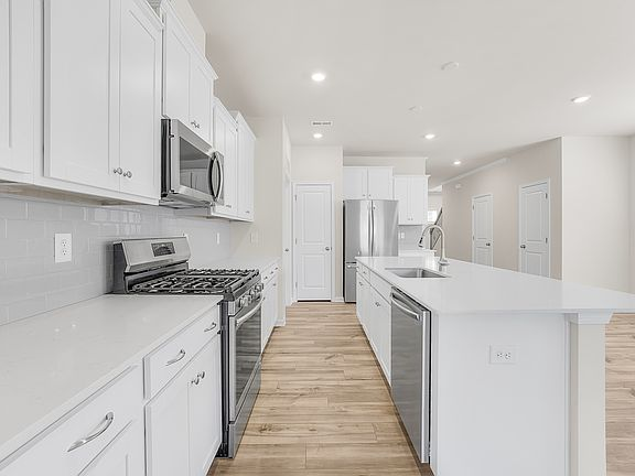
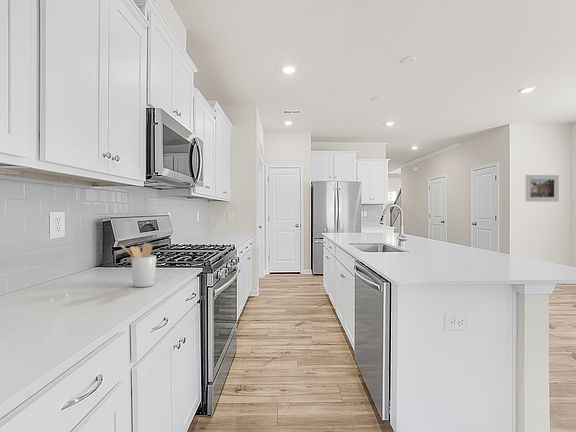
+ utensil holder (137, 264)
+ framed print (542, 188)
